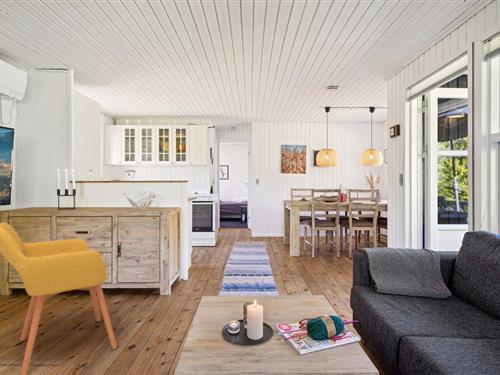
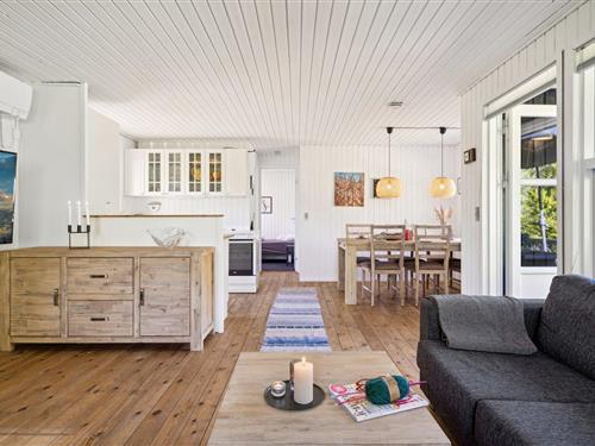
- armchair (55, 284)
